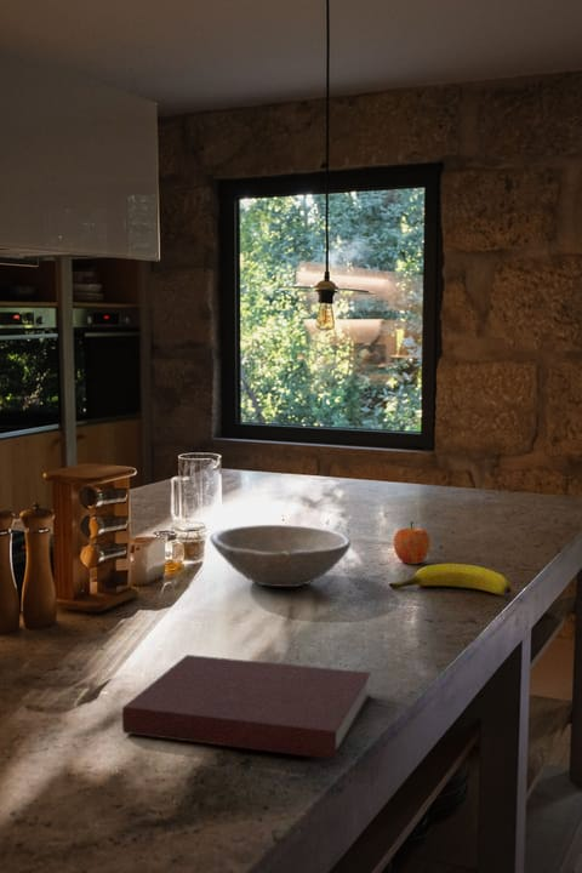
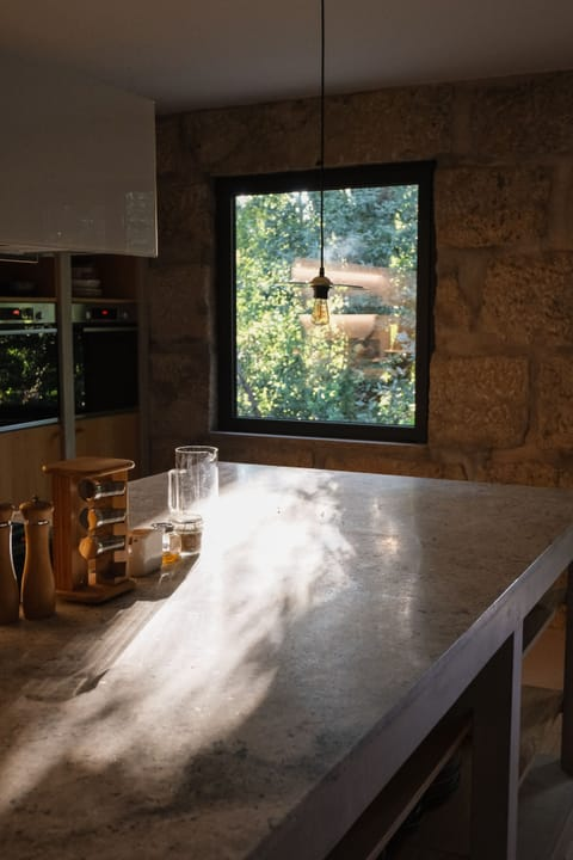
- apple (411, 541)
- notebook (252, 701)
- bowl (280, 559)
- banana (452, 577)
